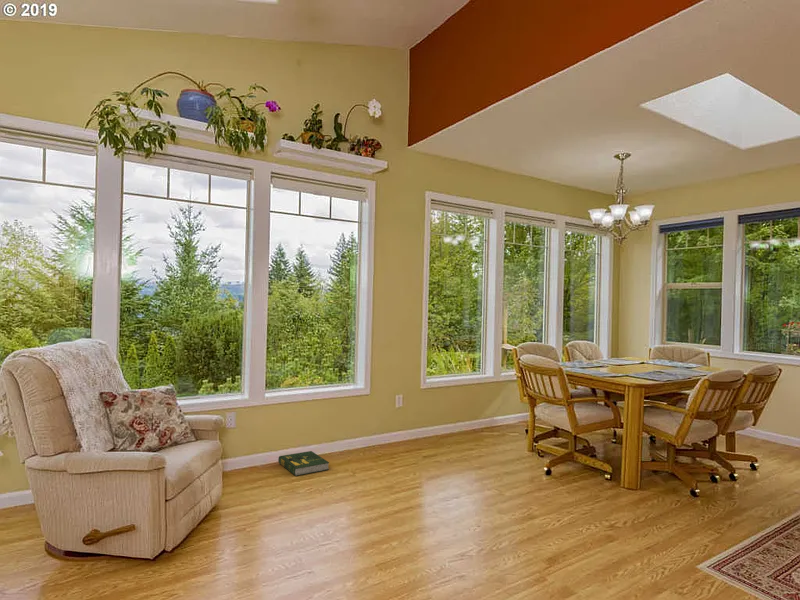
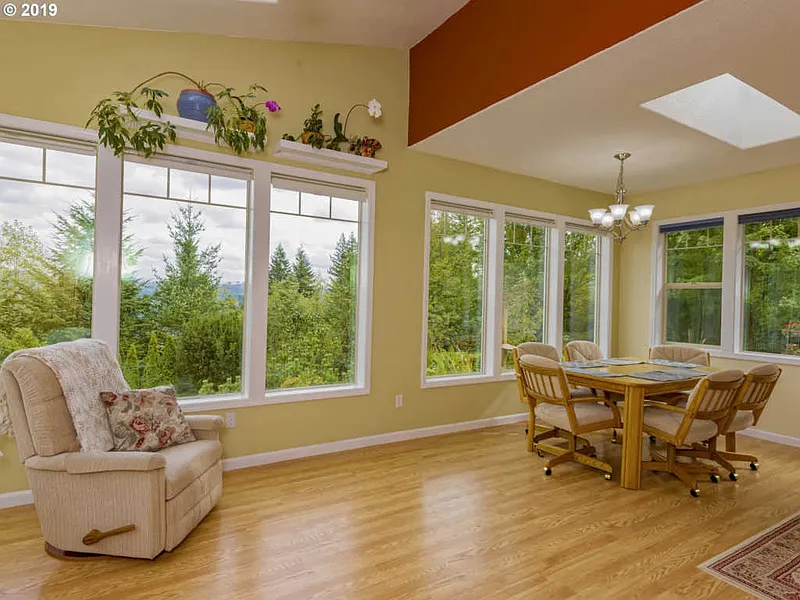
- book (303, 462)
